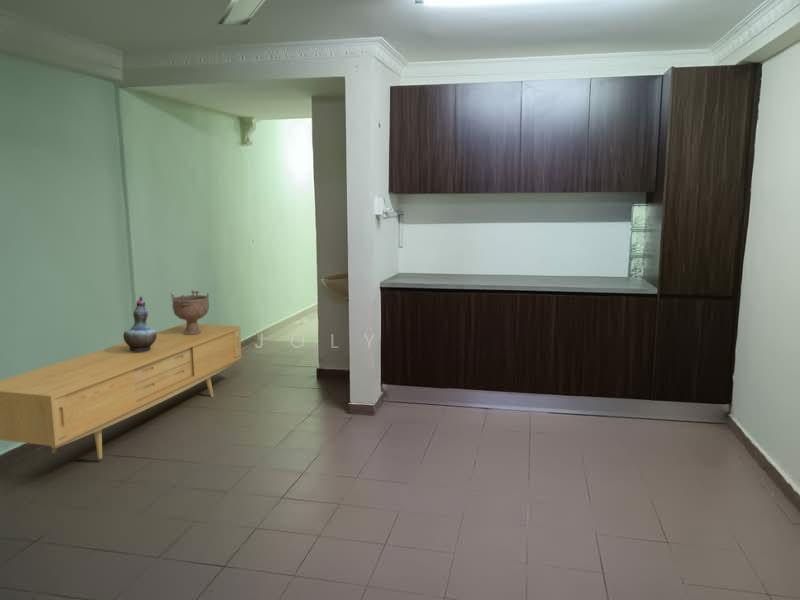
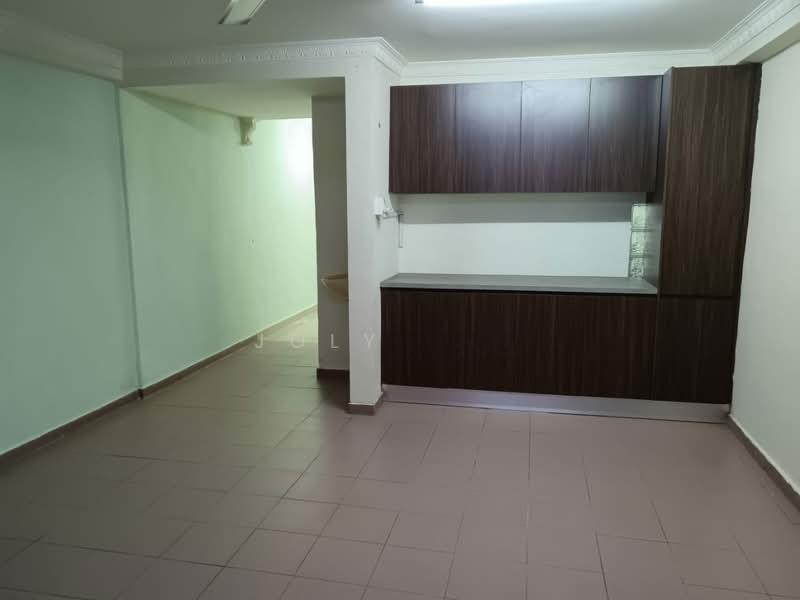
- decorative vase (139, 323)
- decorative bowl (190, 312)
- sideboard (137, 386)
